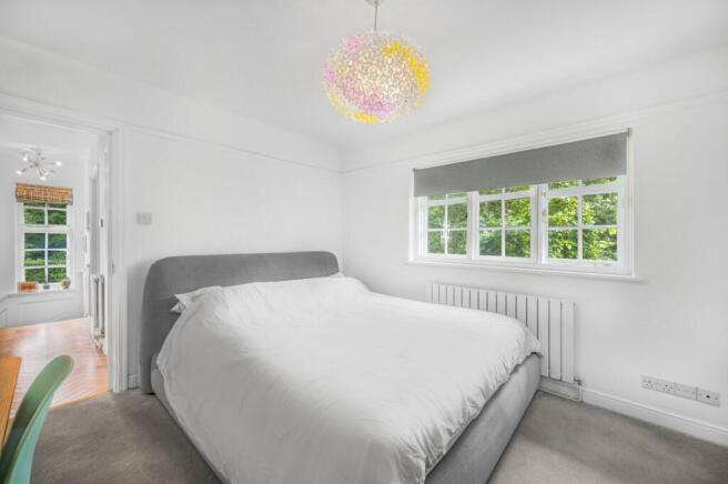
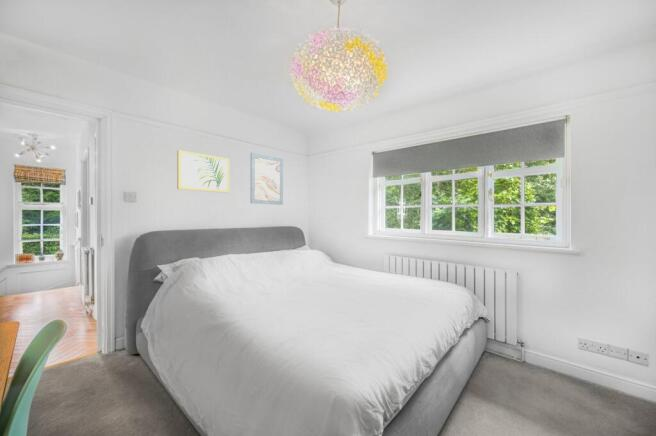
+ wall art (204, 172)
+ wall art (267, 180)
